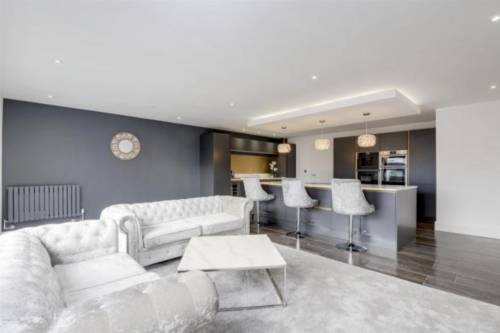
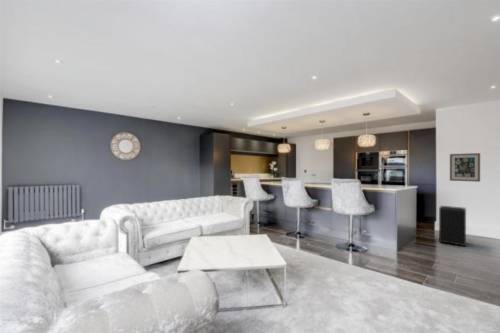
+ speaker (452, 225)
+ wall art (464, 167)
